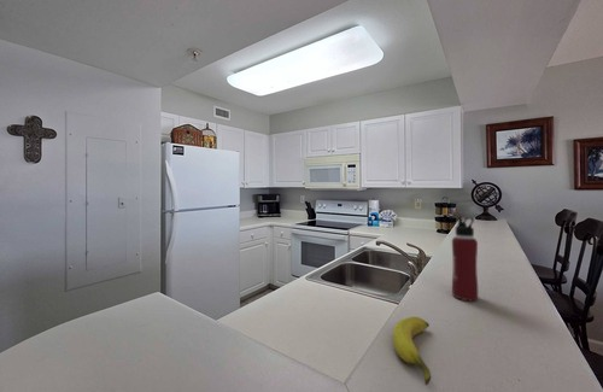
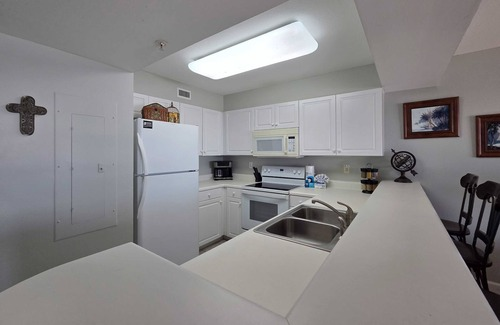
- banana (411, 339)
- water bottle (464, 256)
